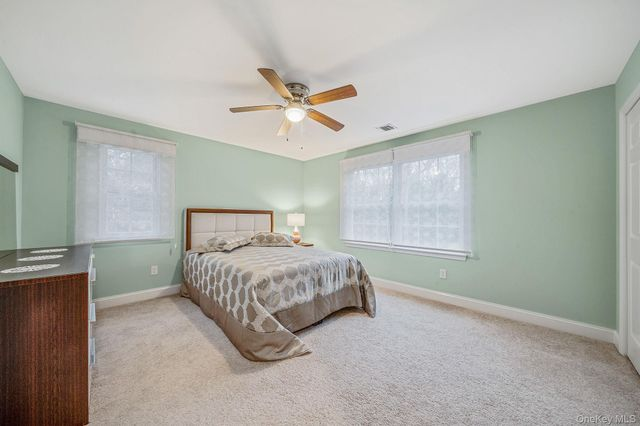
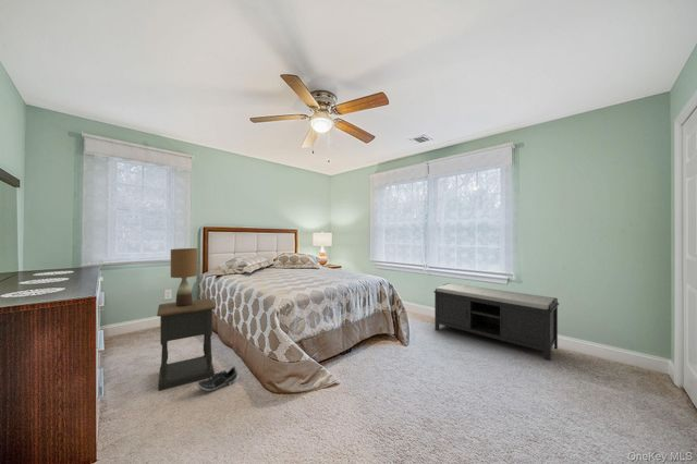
+ table lamp (184, 277)
+ bench (490, 315)
+ nightstand (186, 337)
+ shoe (218, 379)
